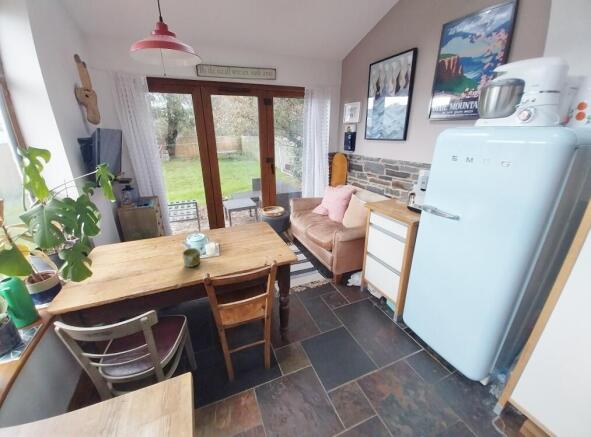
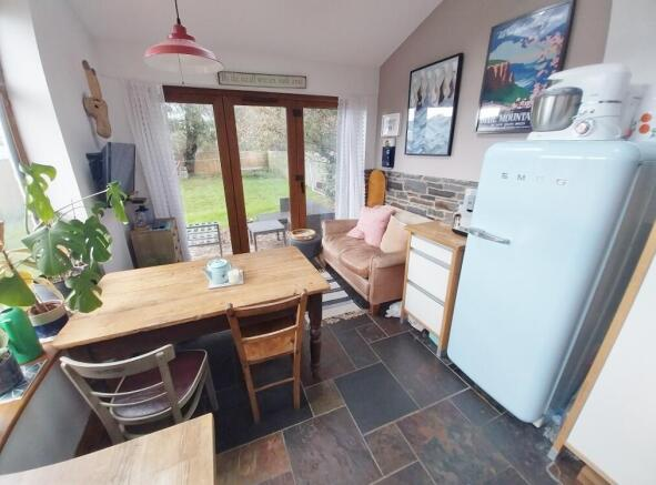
- mug (191, 258)
